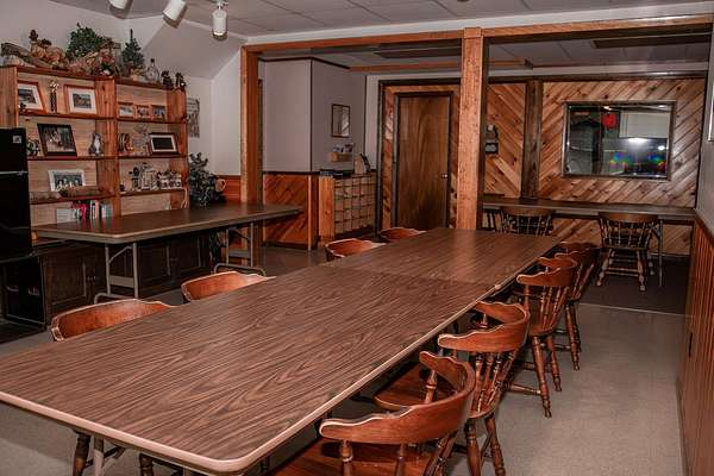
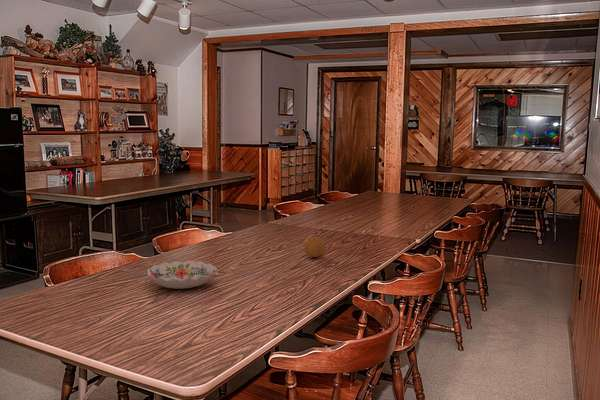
+ fruit (314, 247)
+ decorative bowl (182, 276)
